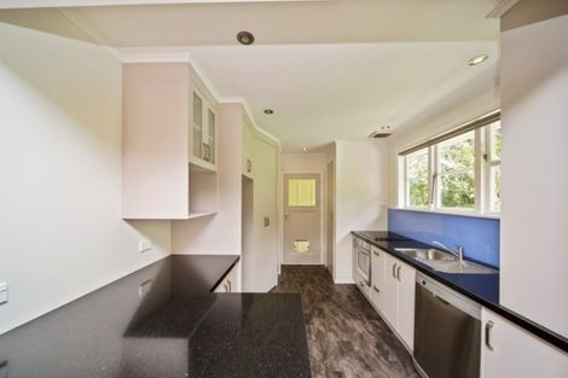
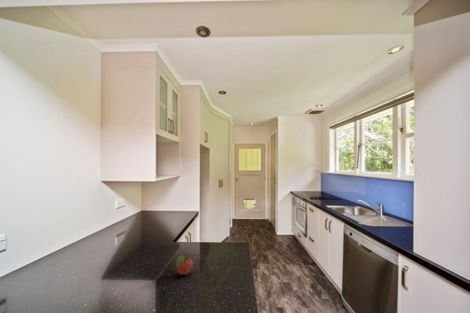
+ fruit (183, 264)
